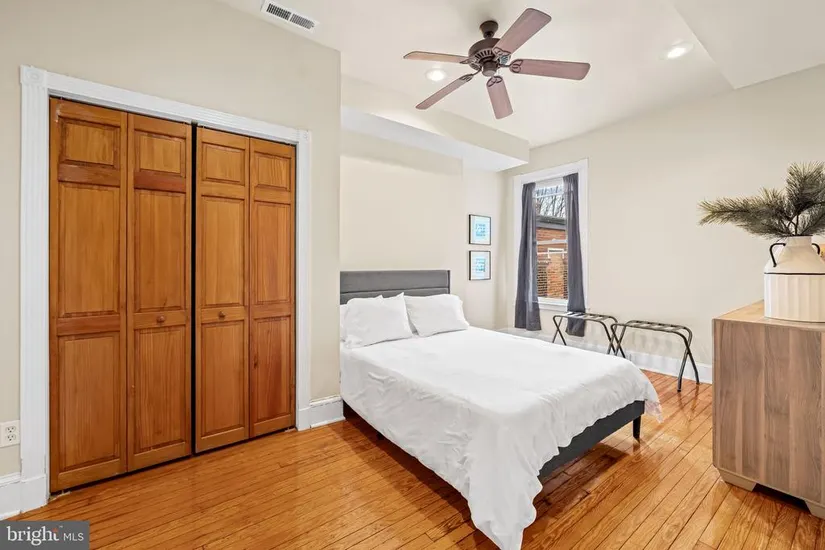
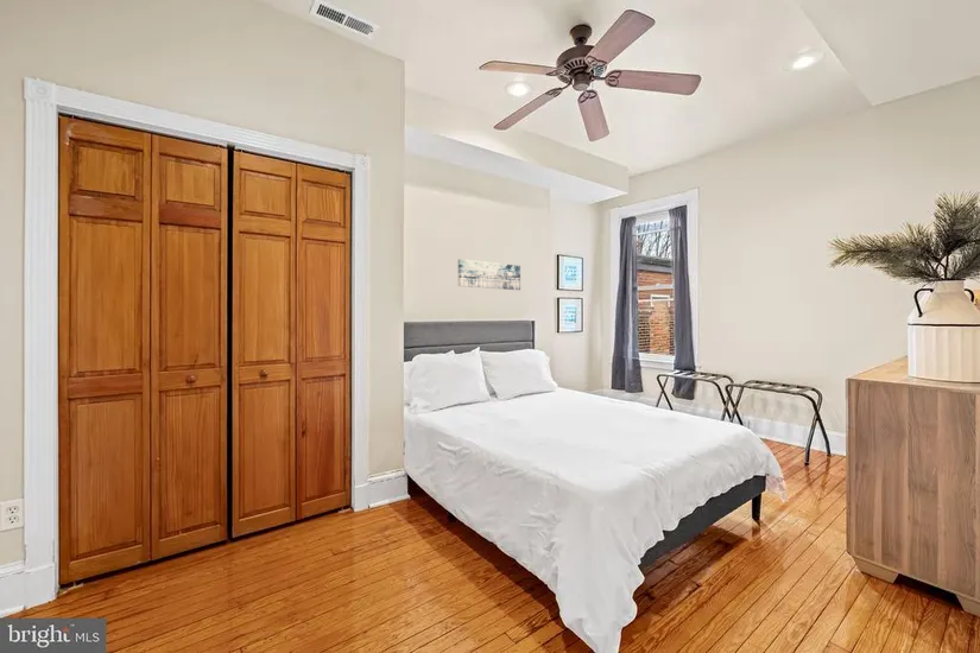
+ wall art (491, 275)
